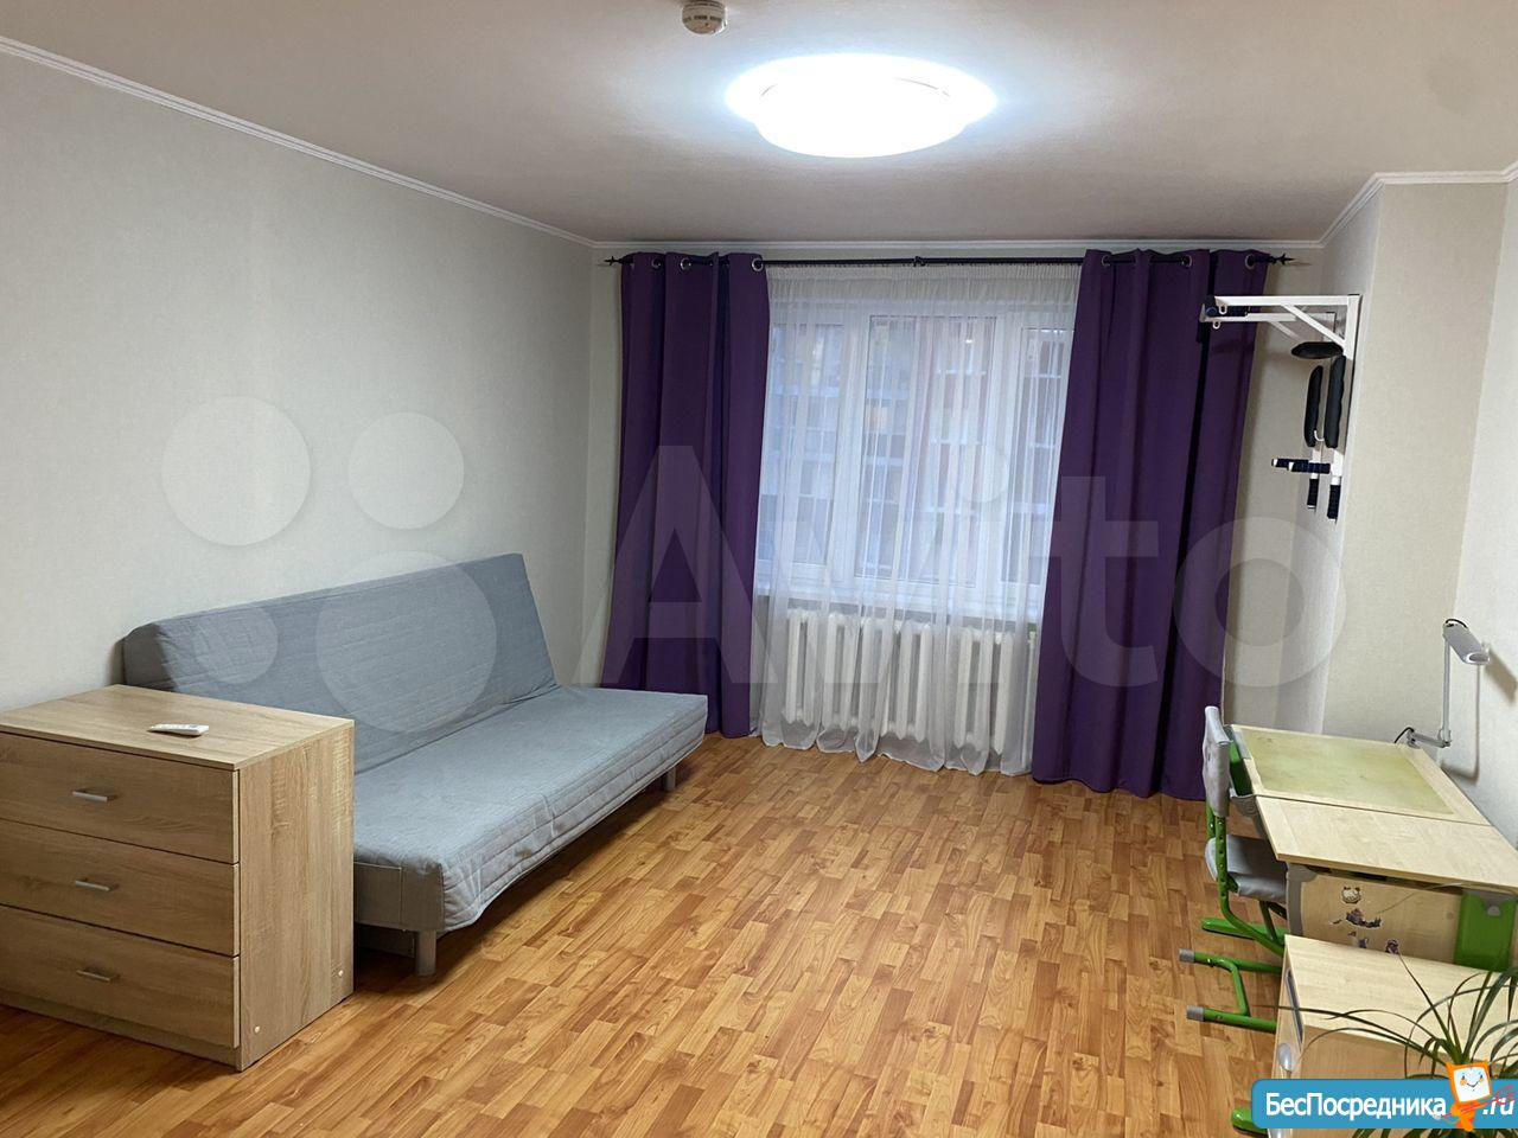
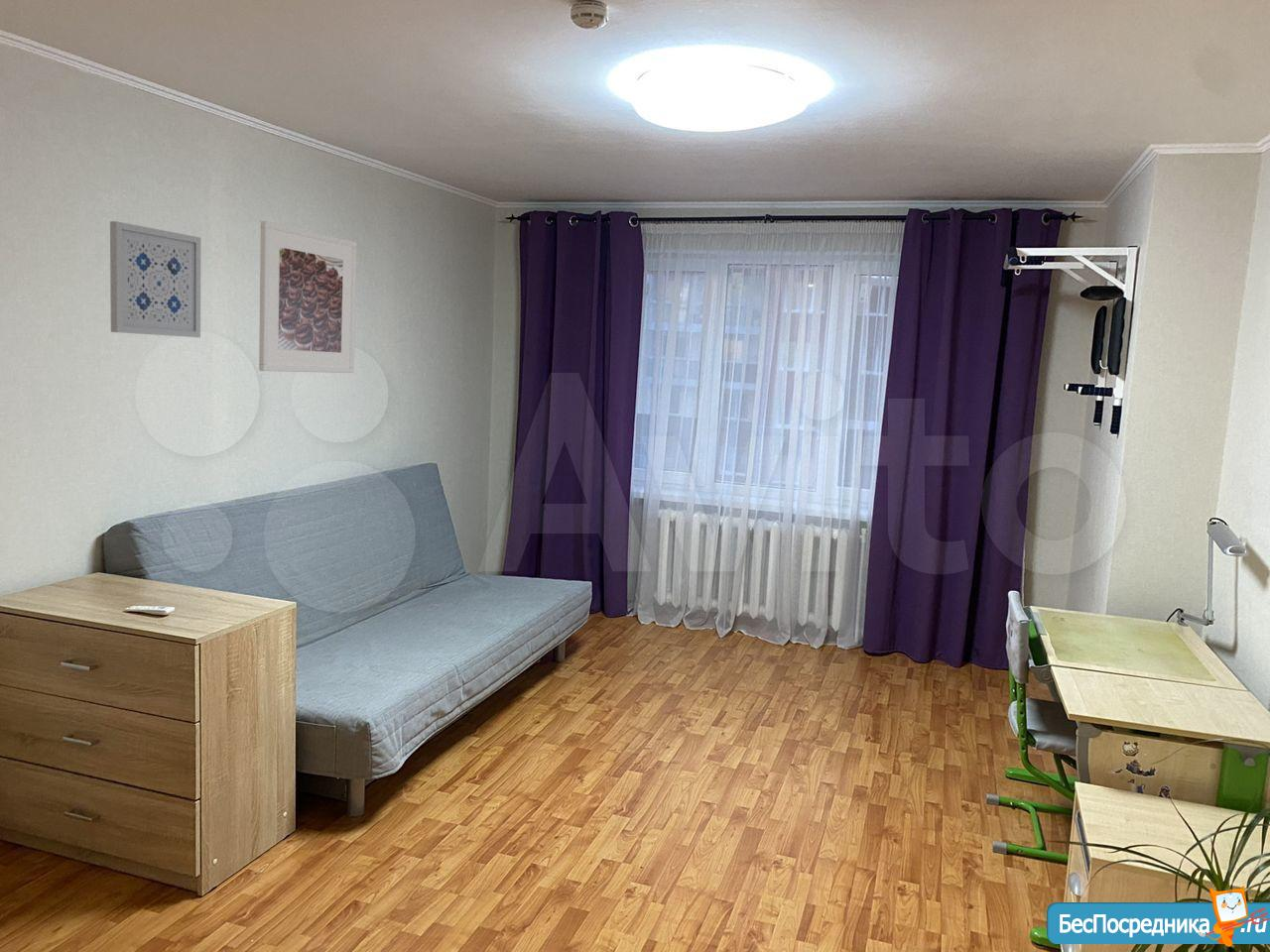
+ wall art (158, 283)
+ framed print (311, 302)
